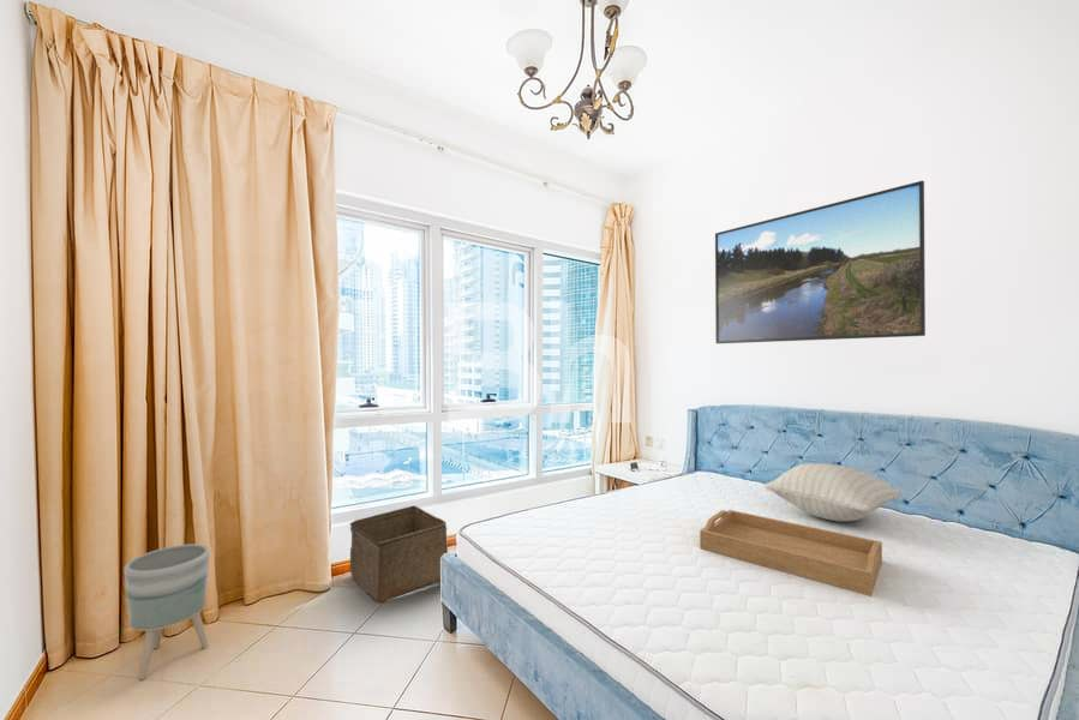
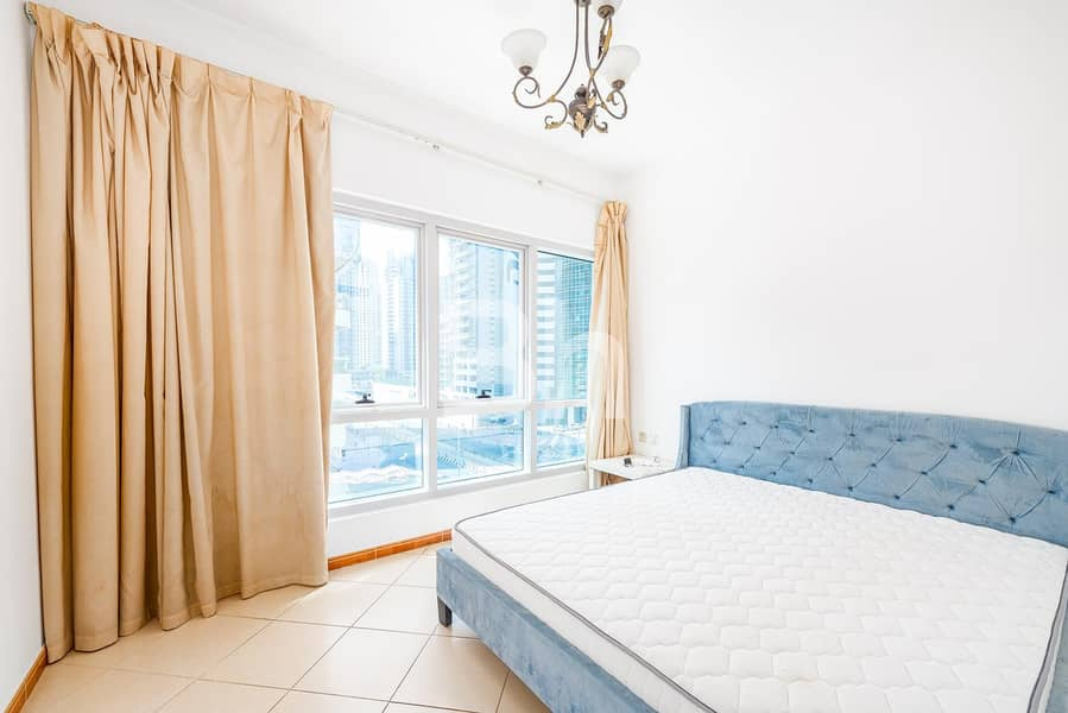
- pillow (831, 490)
- serving tray (787, 542)
- storage bin (398, 548)
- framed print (802, 275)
- planter (168, 607)
